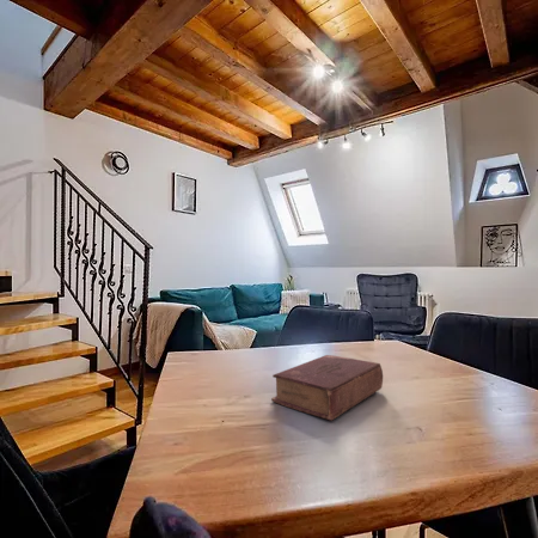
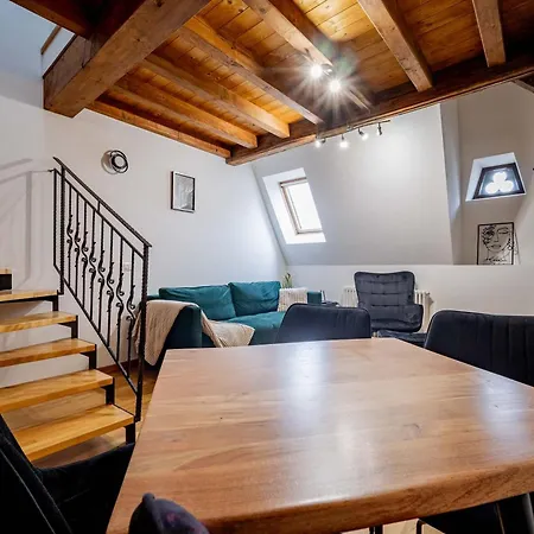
- book (329, 381)
